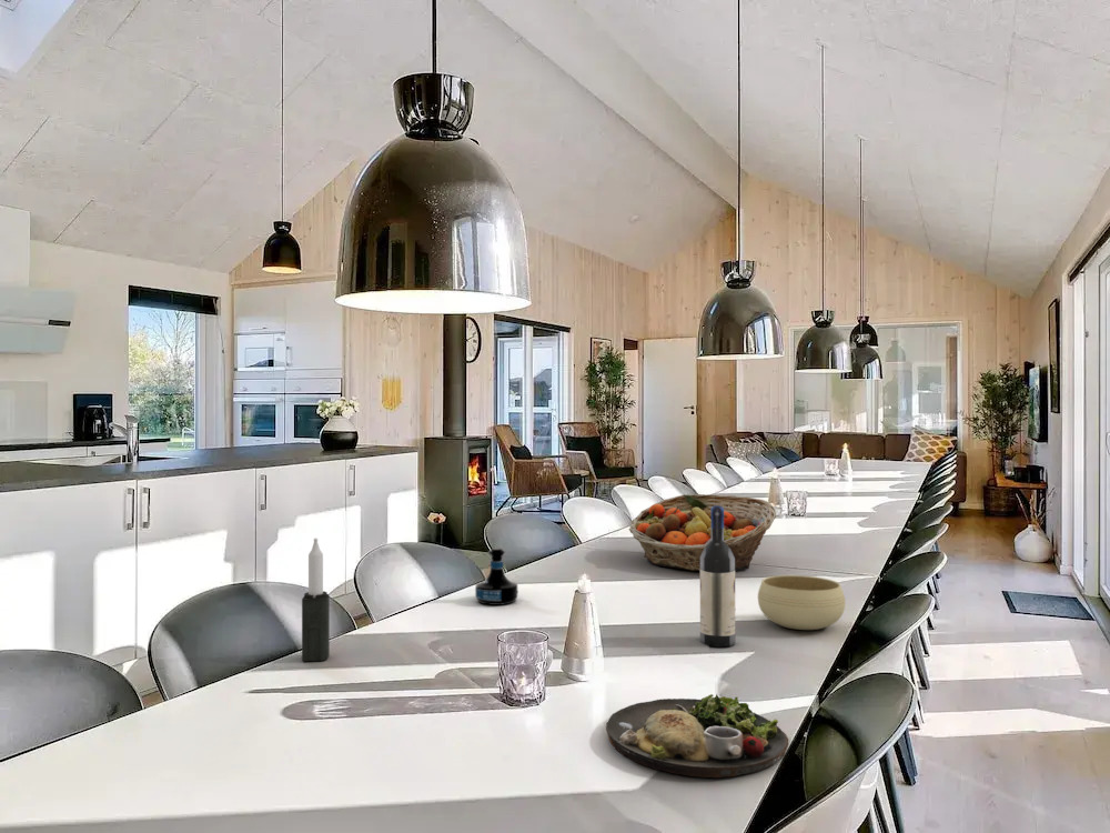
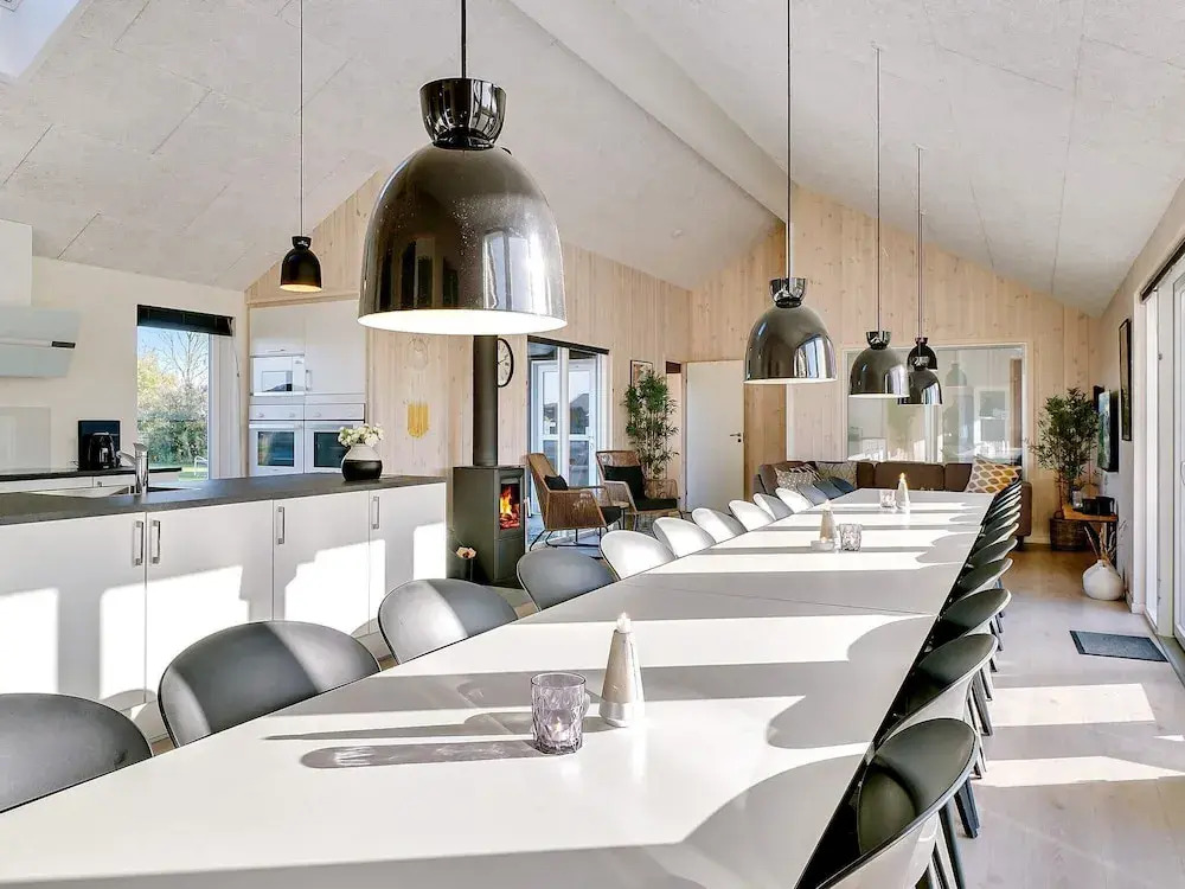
- tequila bottle (496, 574)
- bowl (800, 603)
- wine bottle (717, 573)
- dinner plate (695, 720)
- fruit basket (700, 530)
- candle (315, 598)
